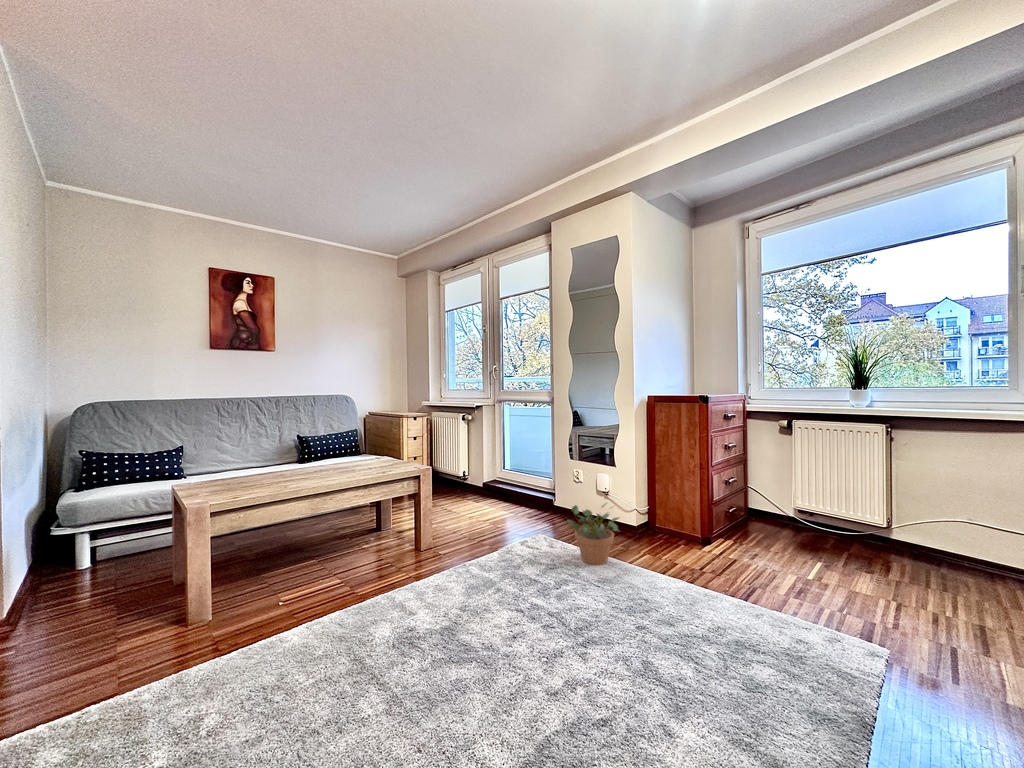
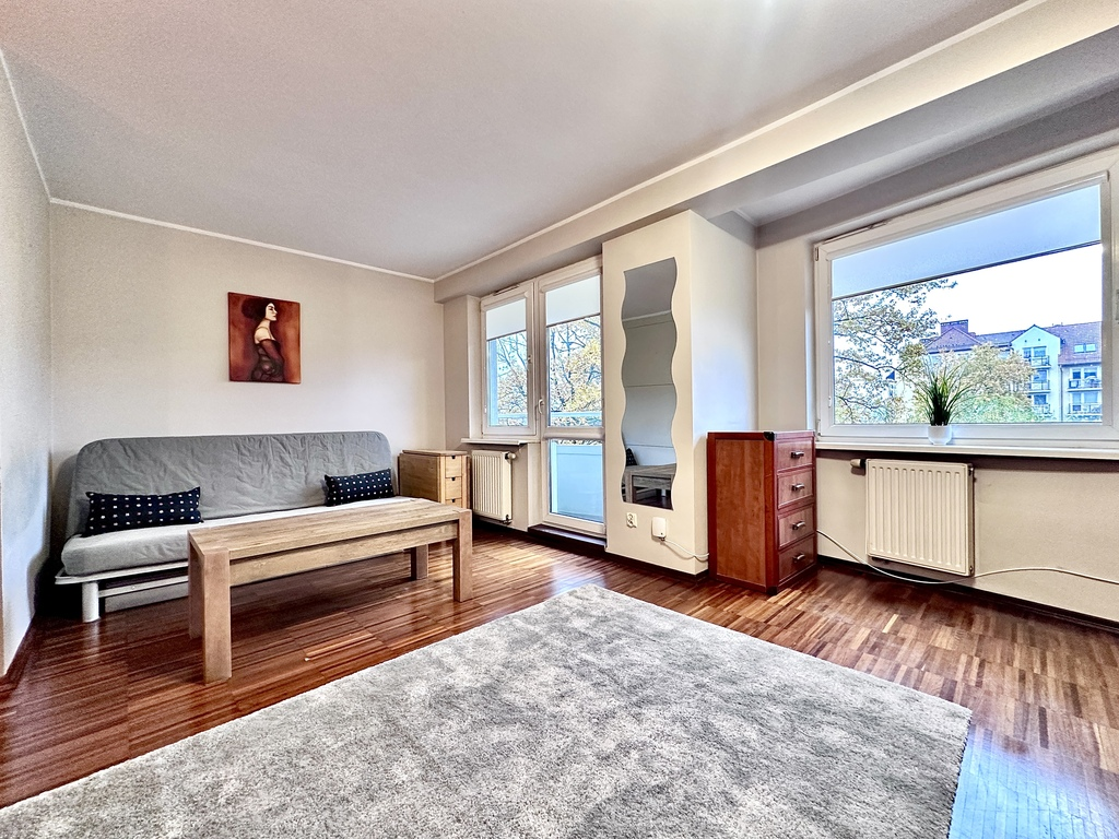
- potted plant (596, 532)
